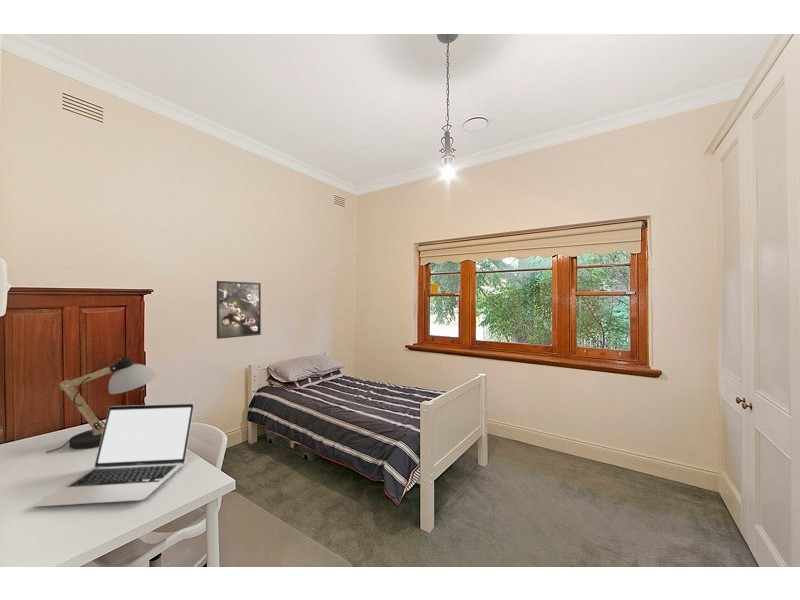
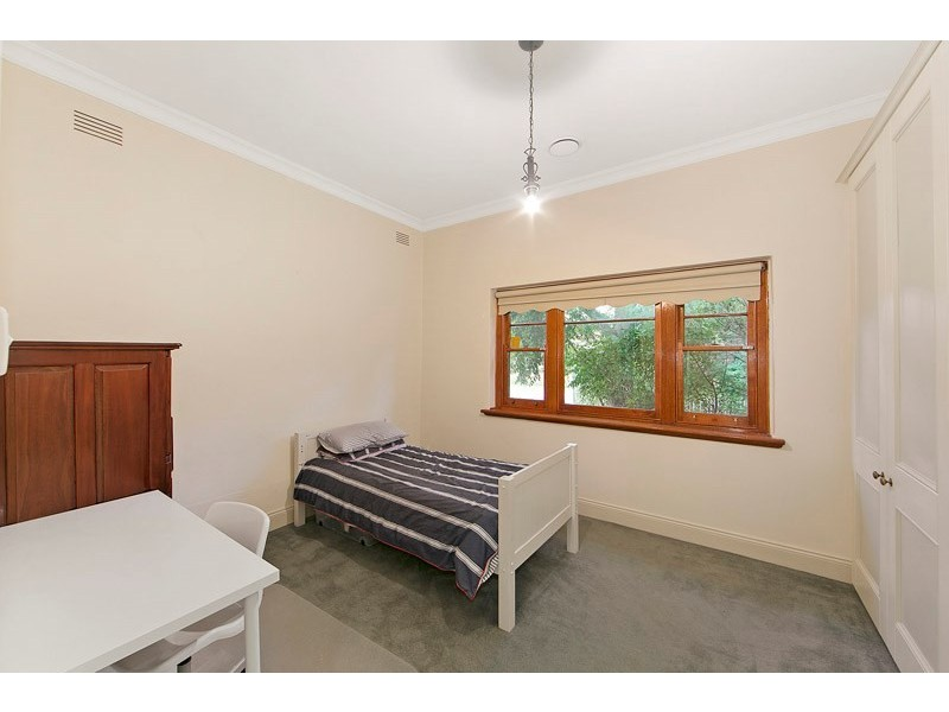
- desk lamp (110, 393)
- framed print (239, 309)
- laptop (124, 448)
